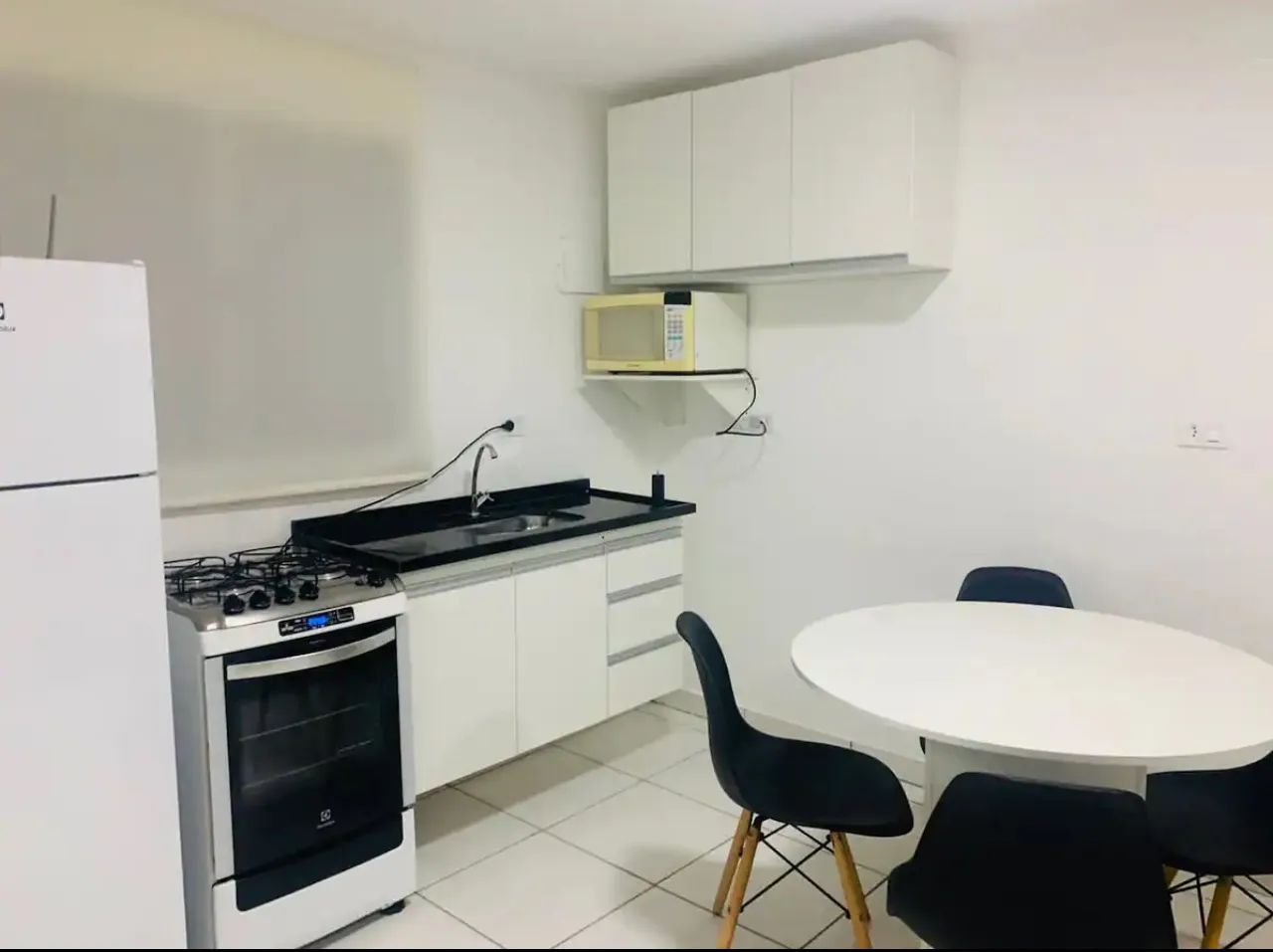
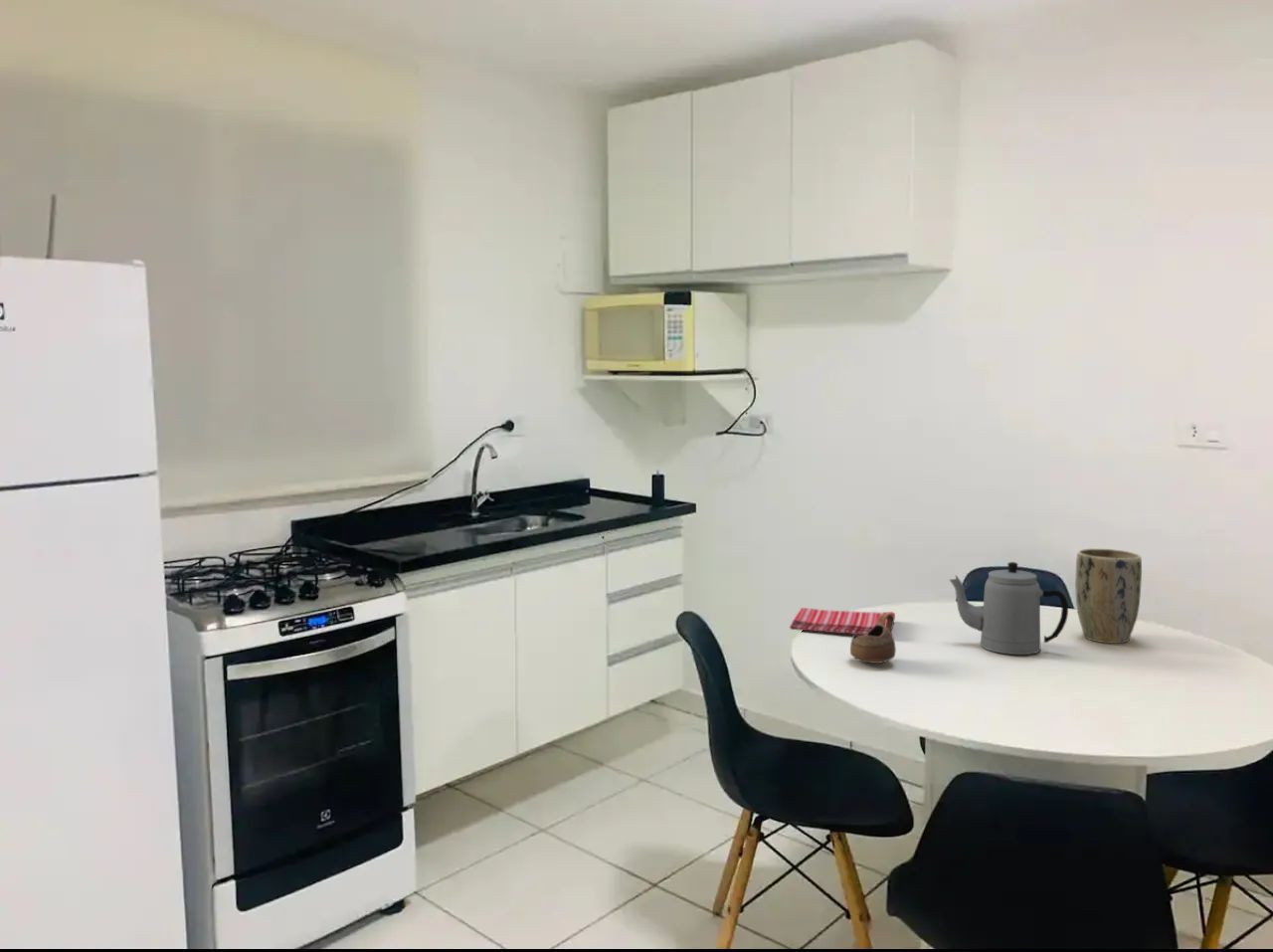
+ cup (877, 639)
+ plant pot (1107, 595)
+ teapot (1006, 604)
+ dish towel (843, 620)
